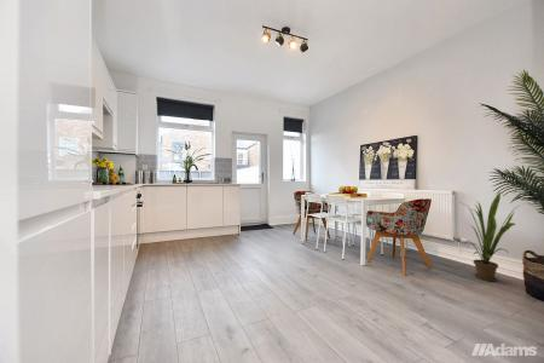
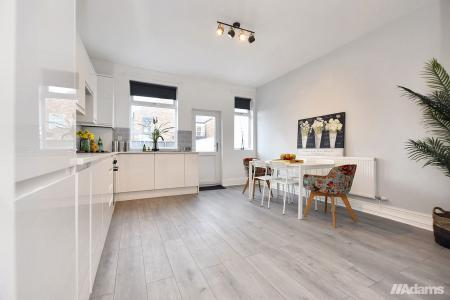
- house plant (485, 235)
